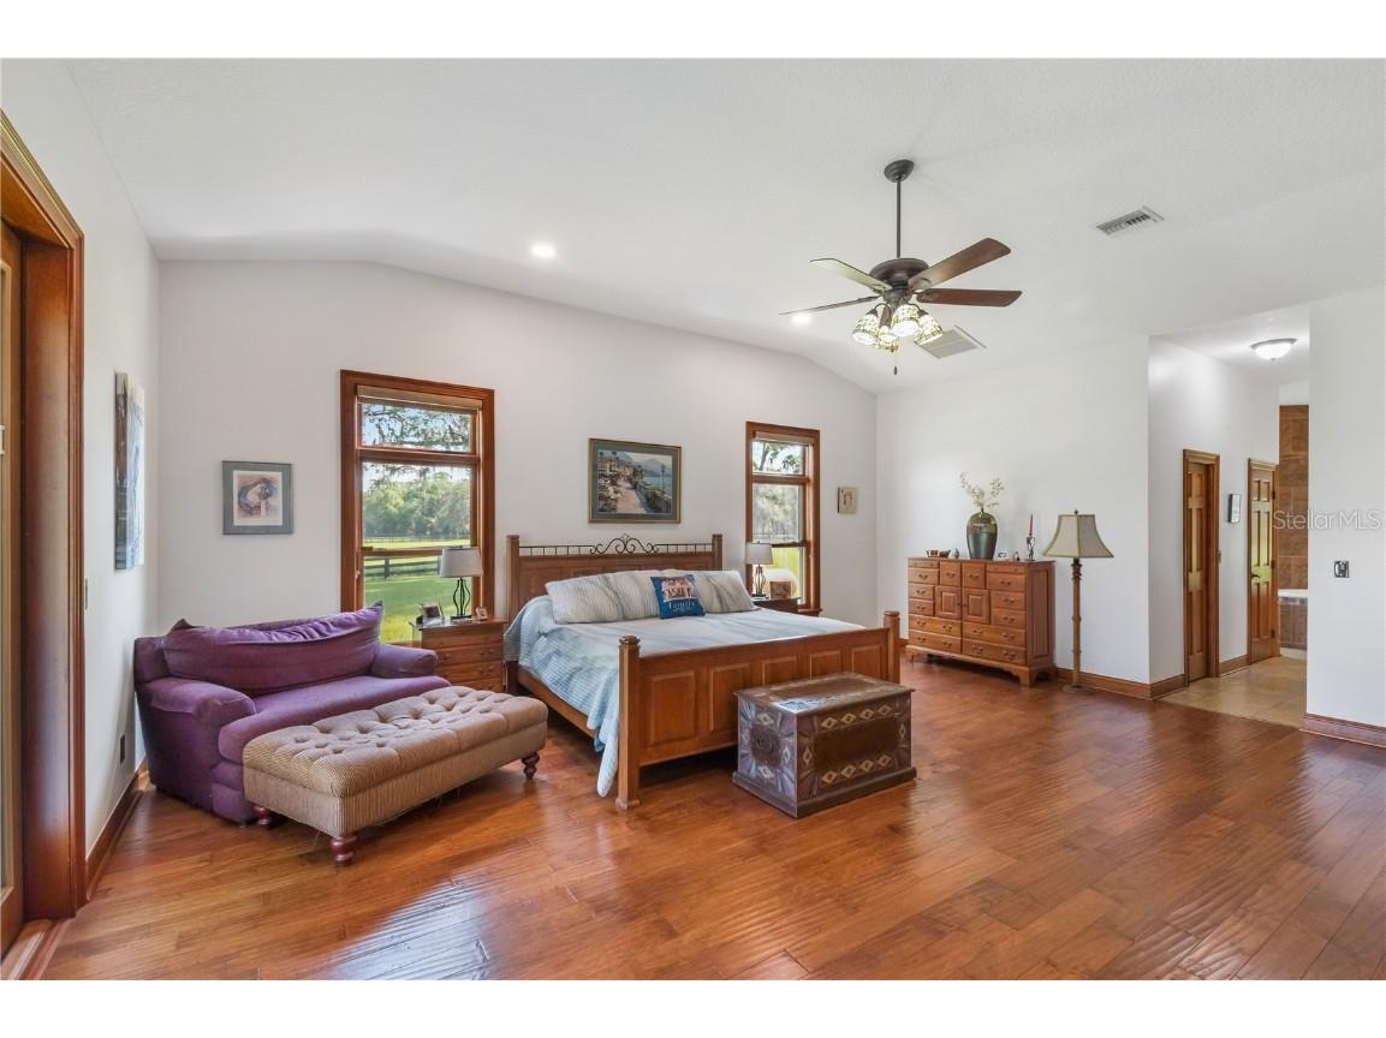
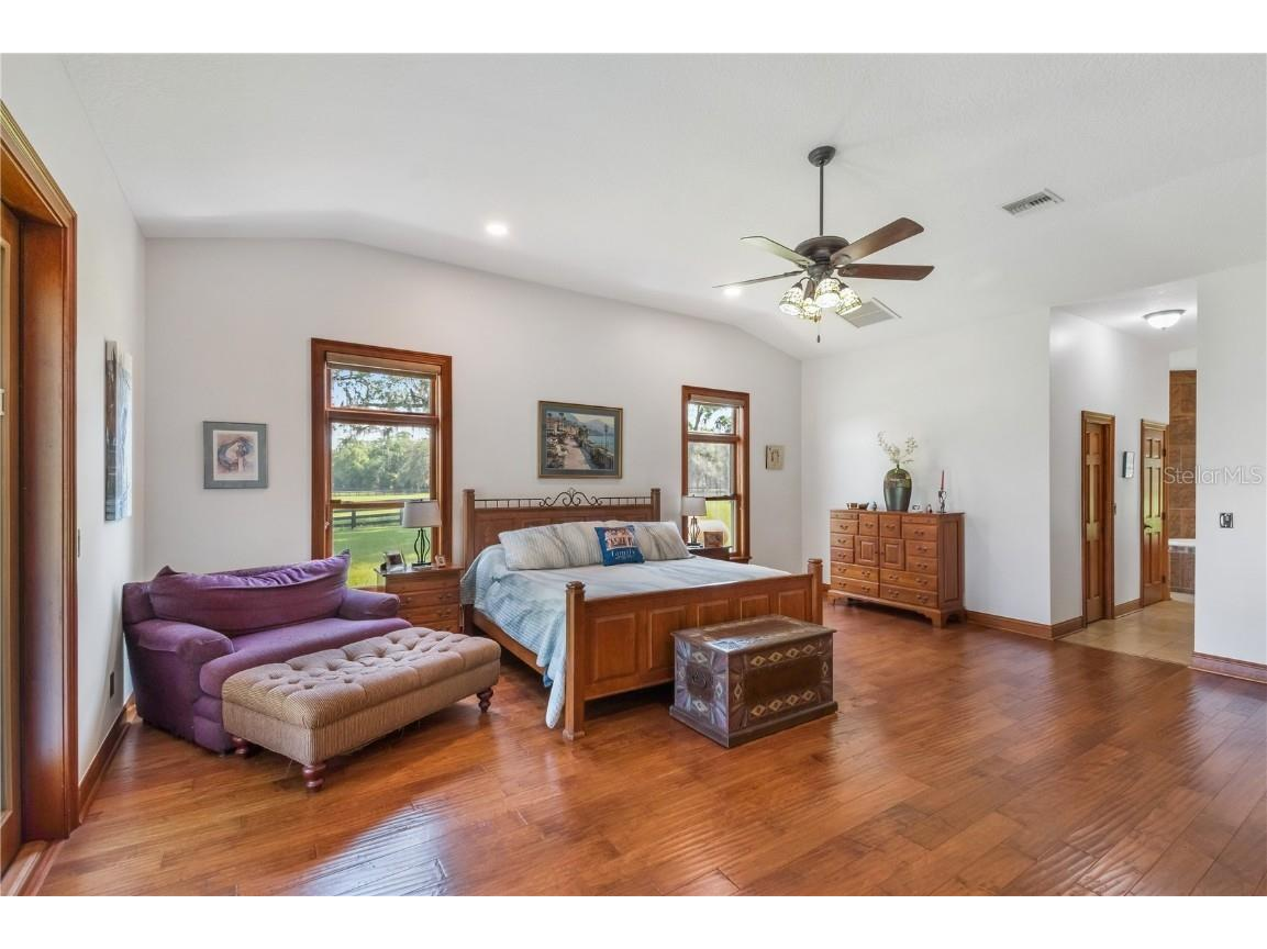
- floor lamp (1076, 599)
